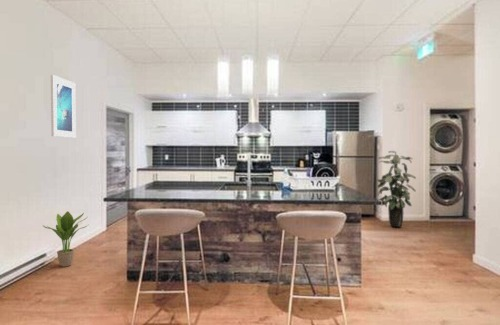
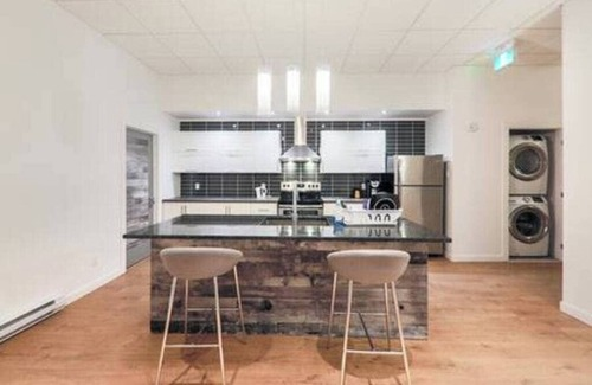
- indoor plant (394, 188)
- potted plant (70, 236)
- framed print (64, 108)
